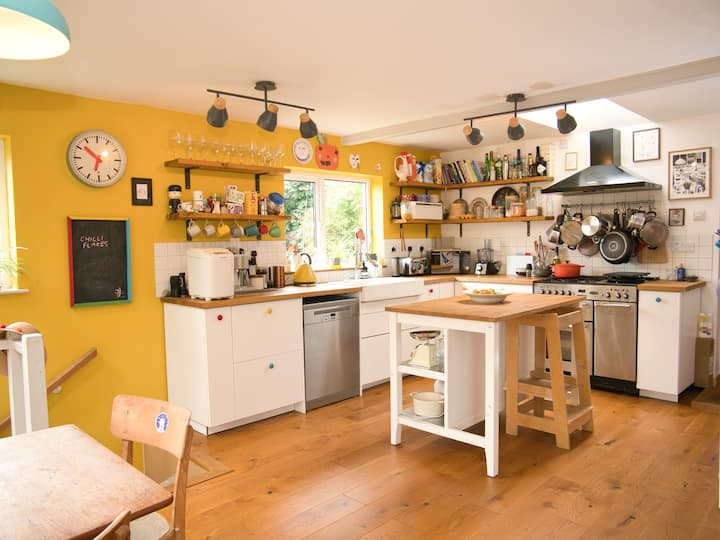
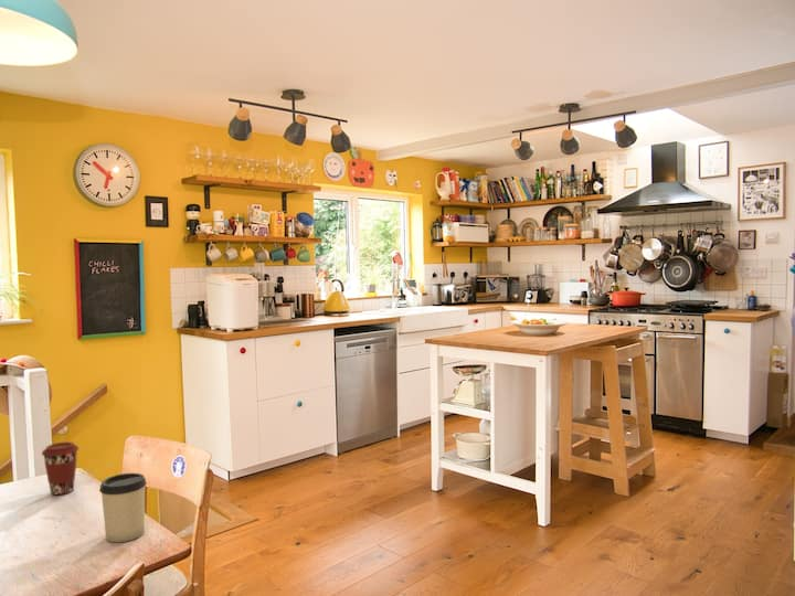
+ coffee cup (61, 468)
+ cup (124, 507)
